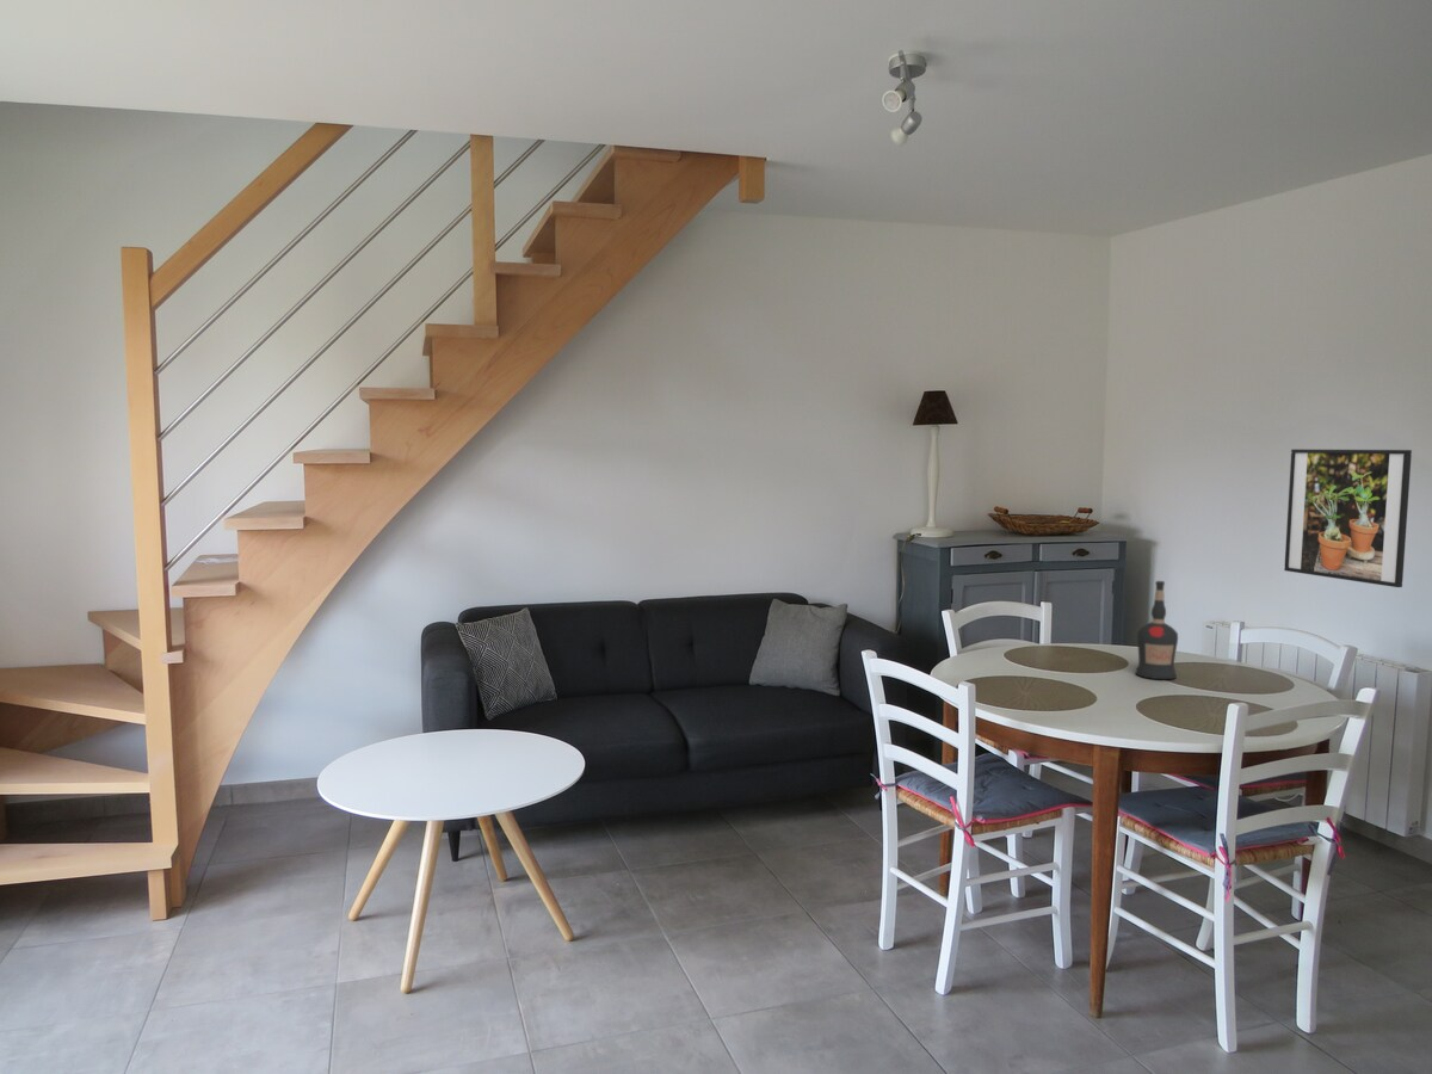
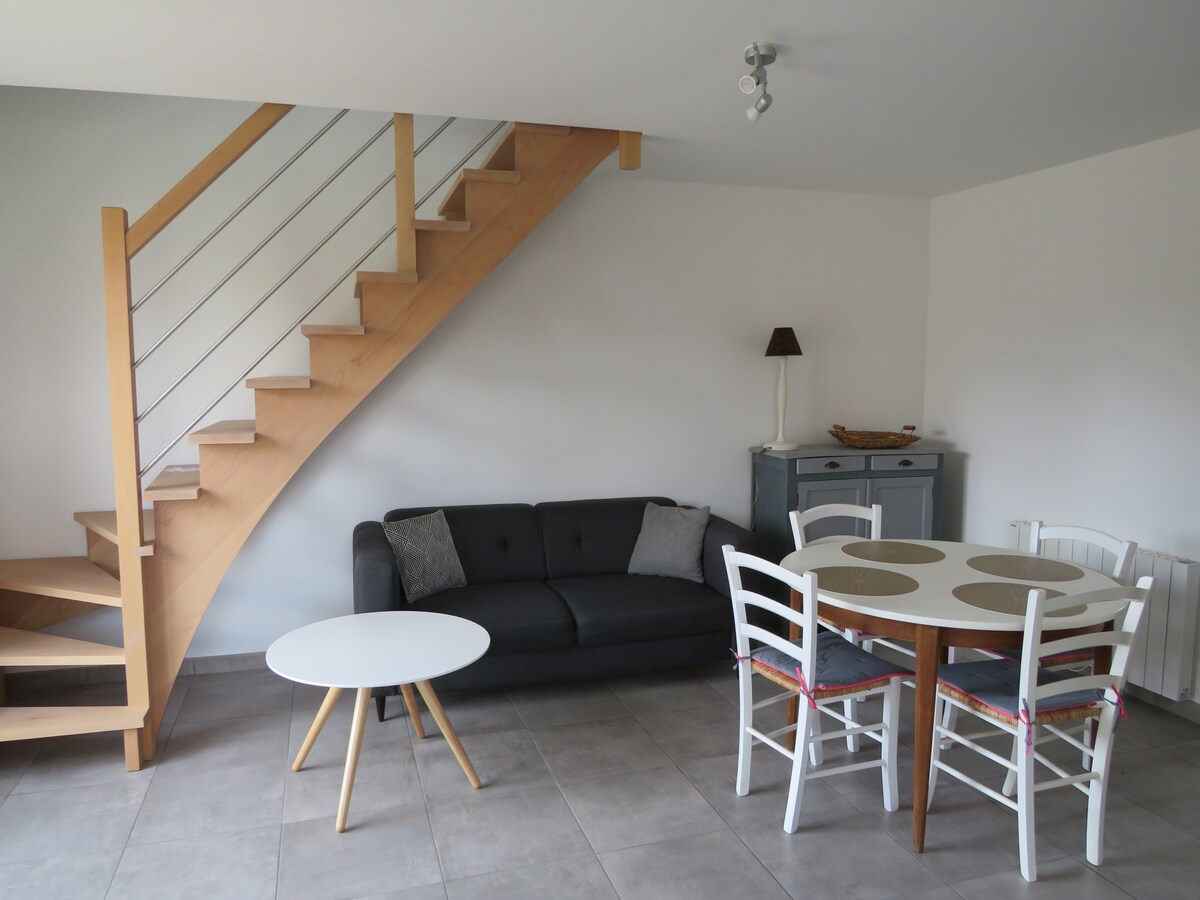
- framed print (1344, 514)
- liquor bottle (1158, 628)
